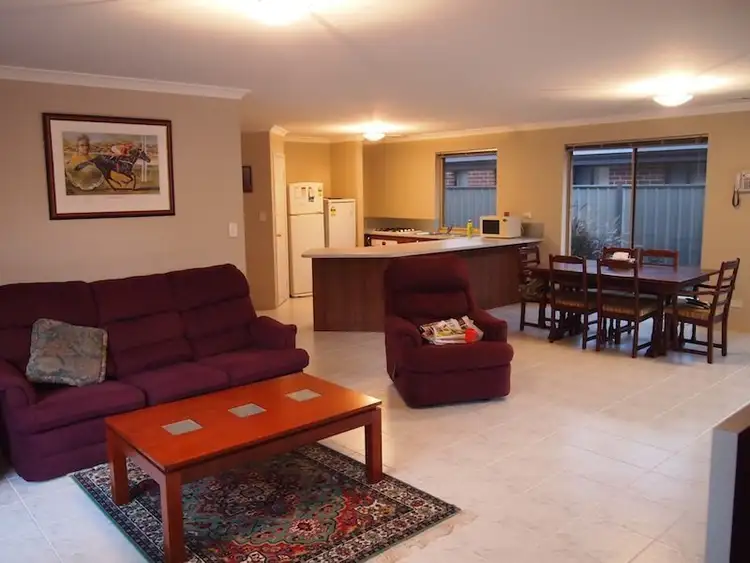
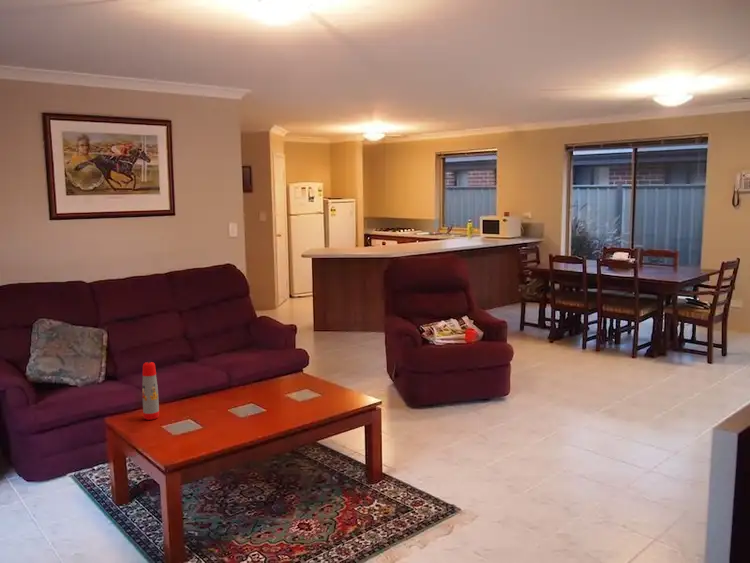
+ water bottle (150, 390)
